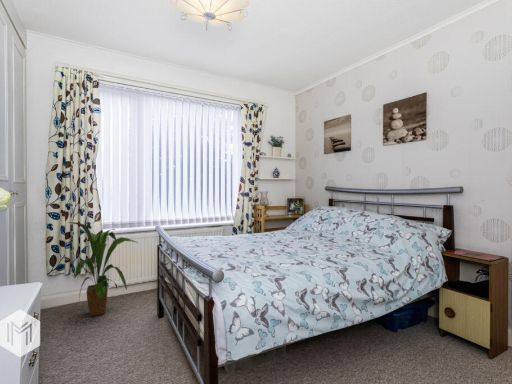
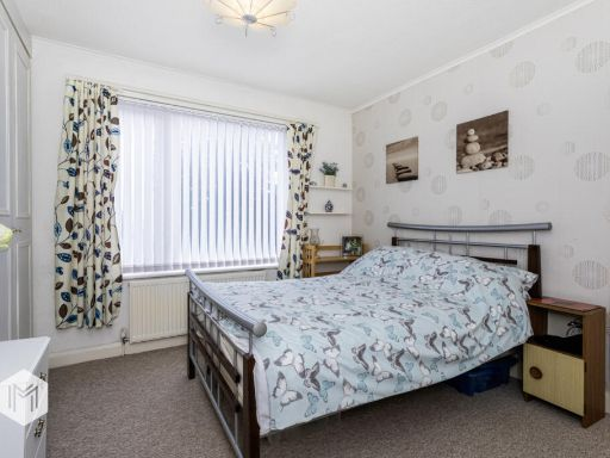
- house plant (105, 265)
